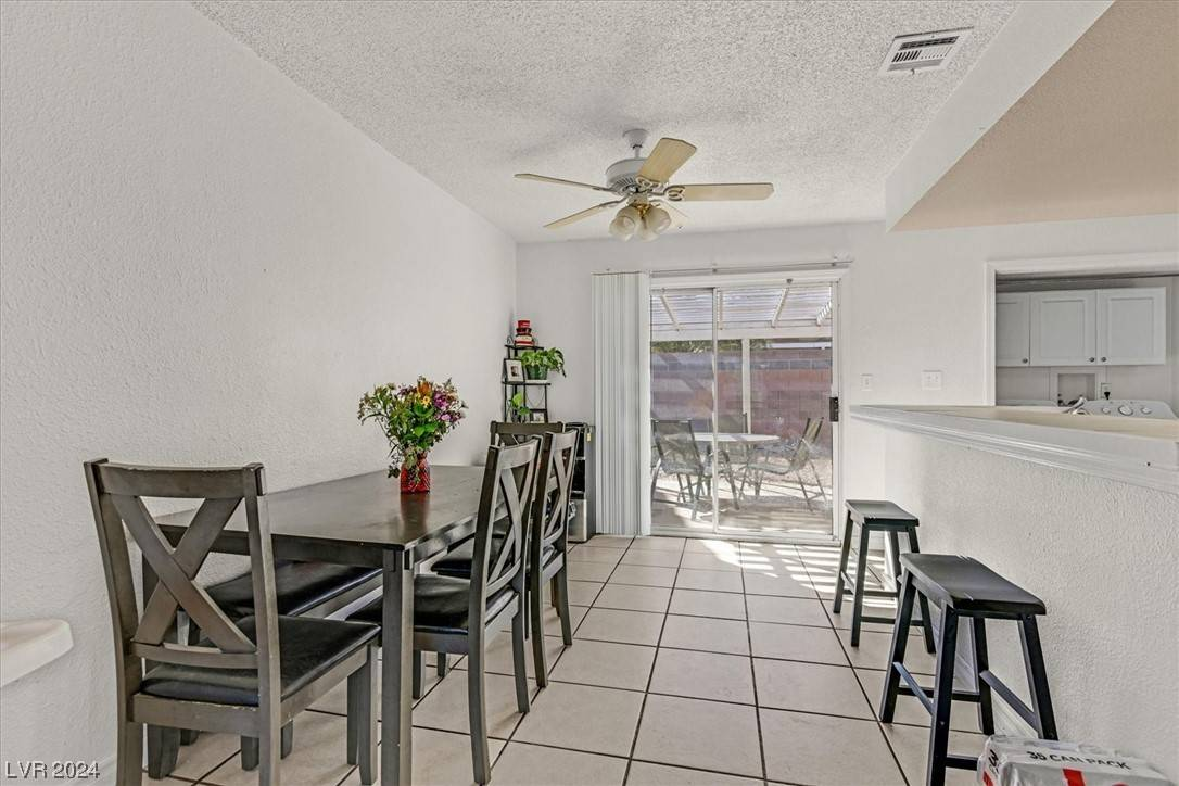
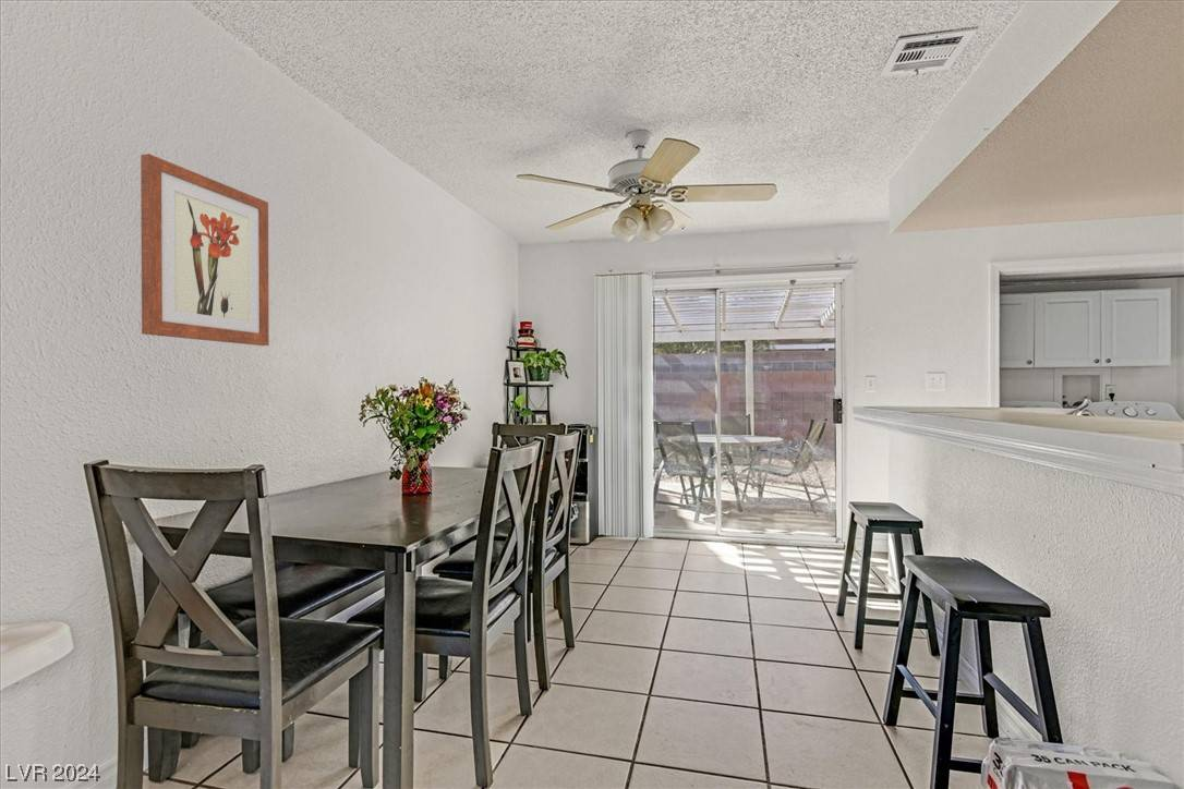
+ wall art (212, 260)
